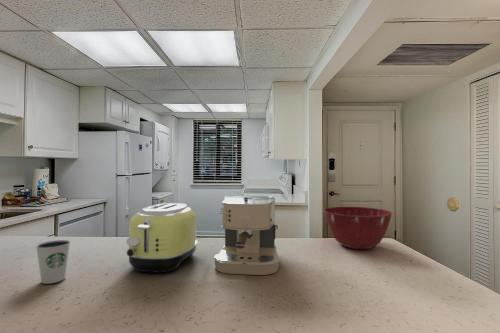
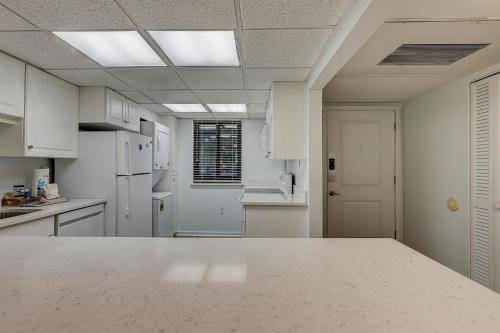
- coffee maker (247, 230)
- dixie cup (53, 261)
- mixing bowl (356, 227)
- toaster (163, 234)
